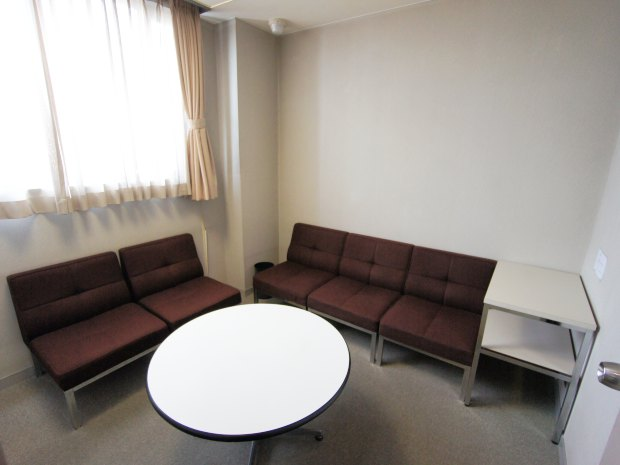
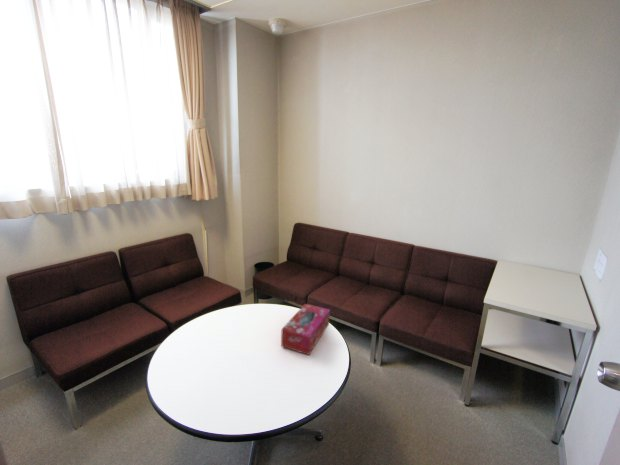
+ tissue box (306, 327)
